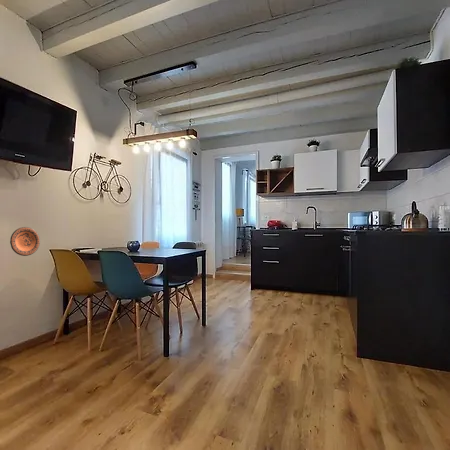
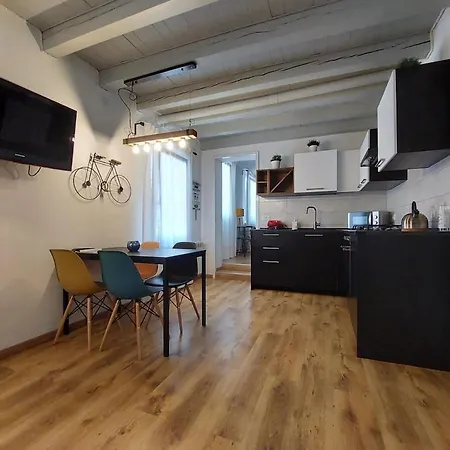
- decorative plate (25, 241)
